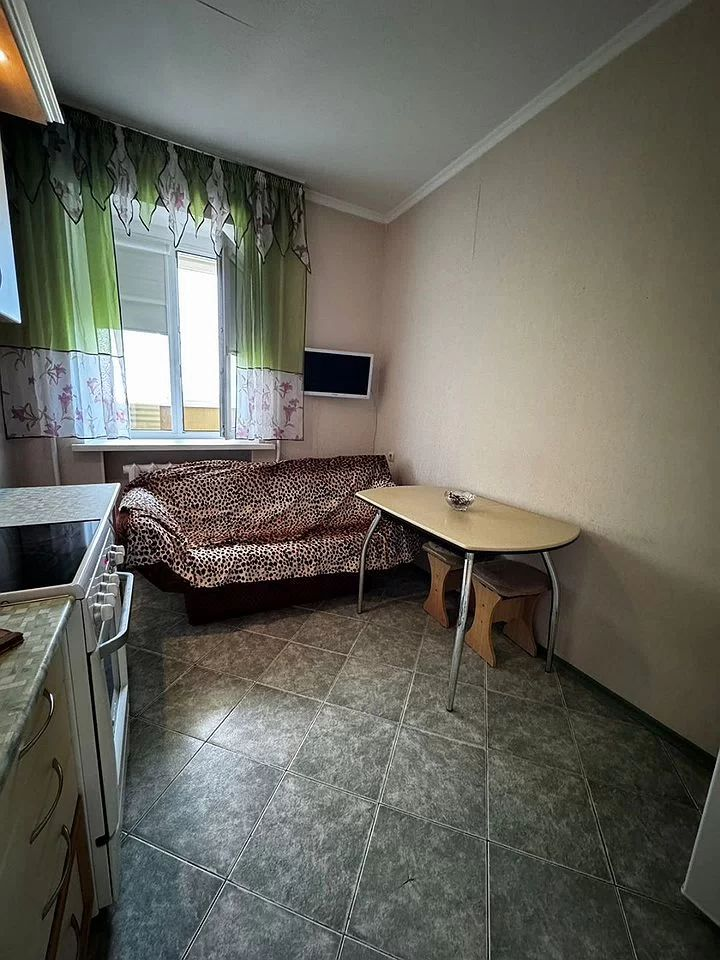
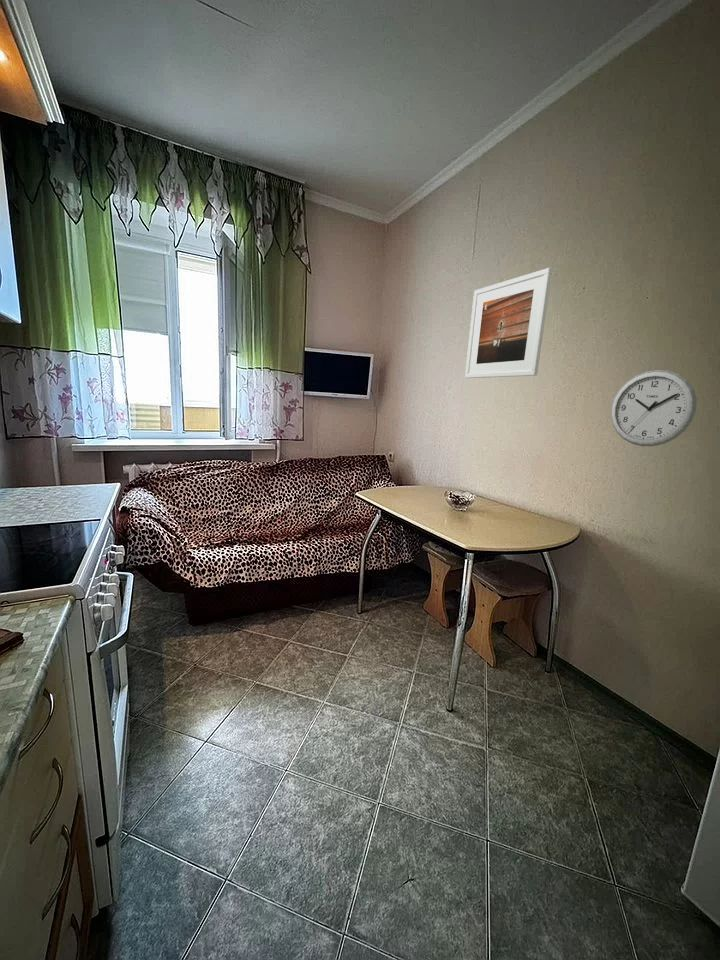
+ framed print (503, 329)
+ wall clock (649, 408)
